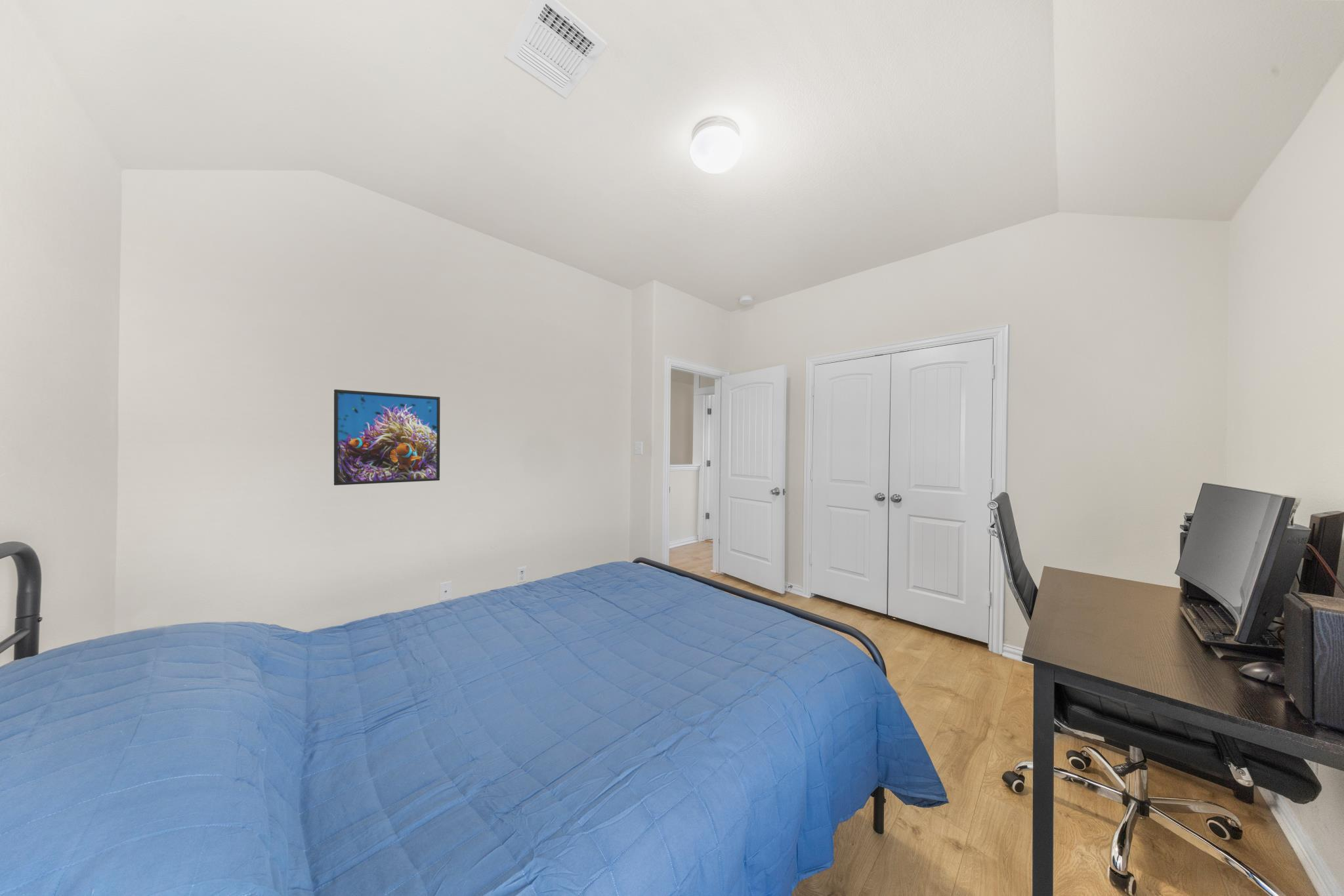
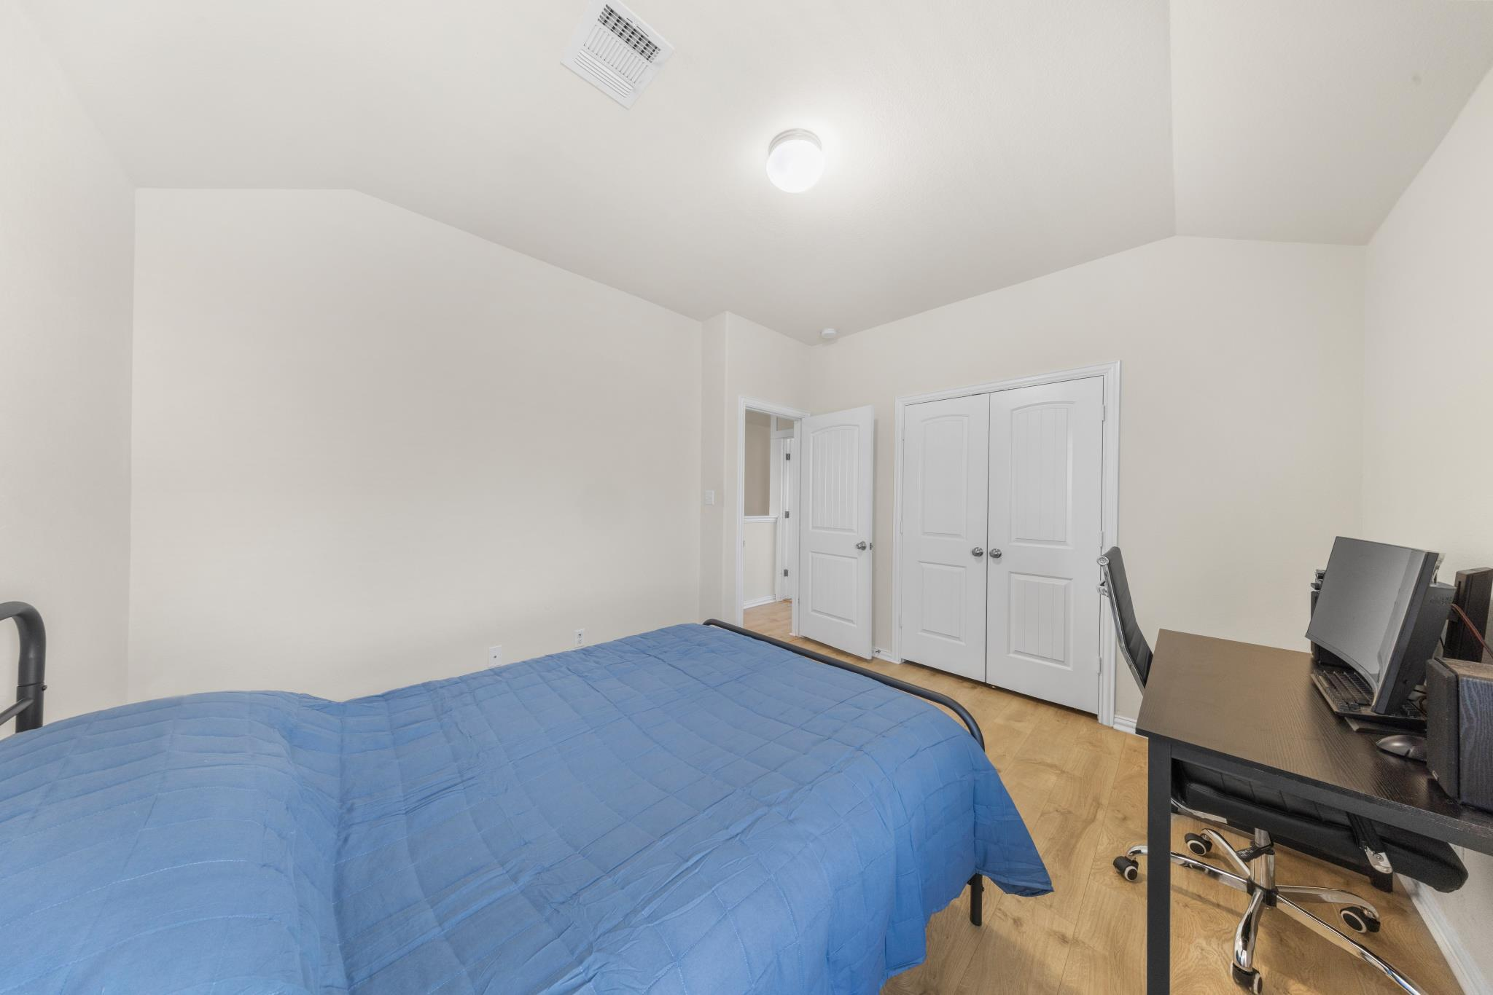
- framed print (390, 438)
